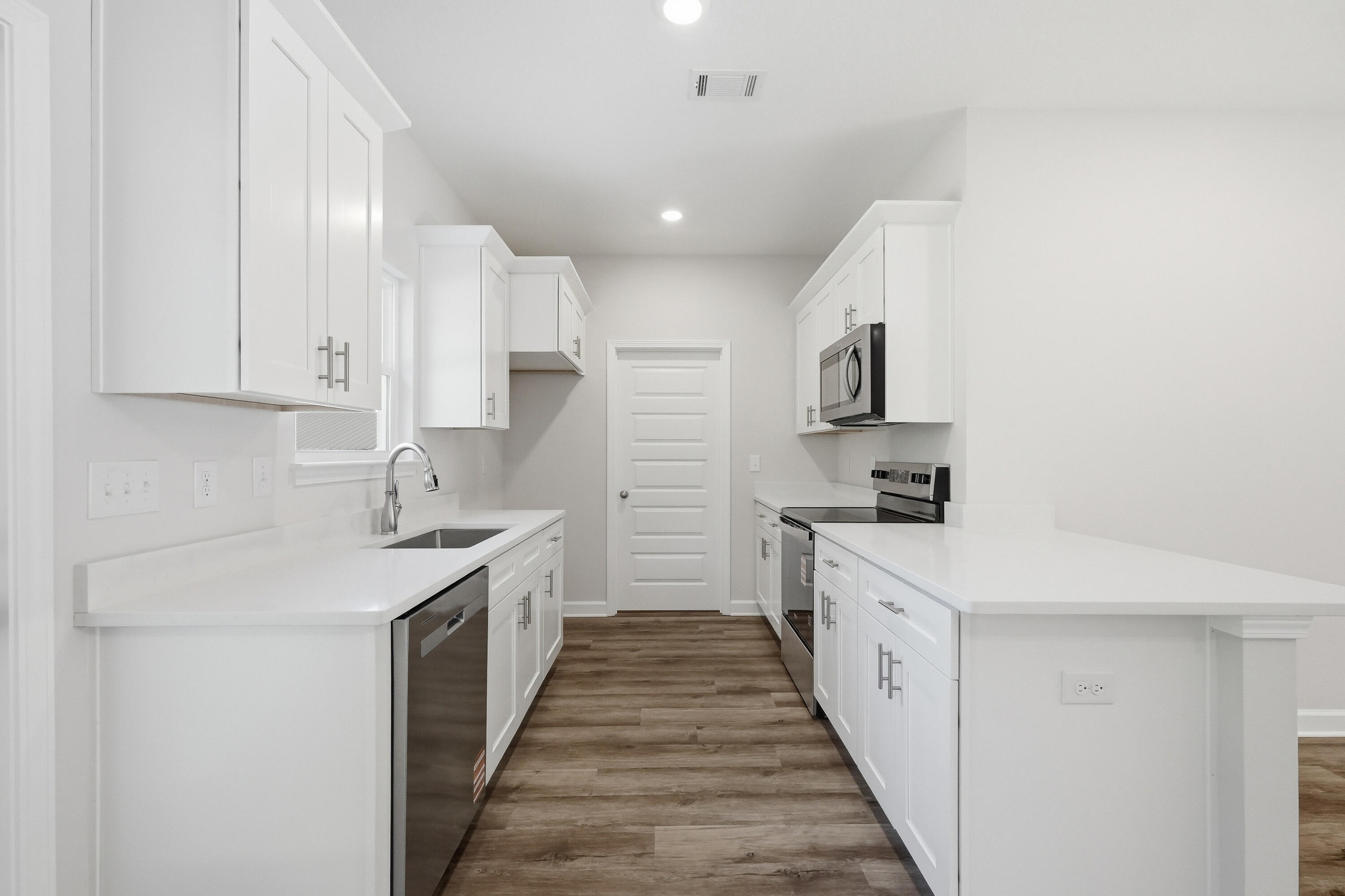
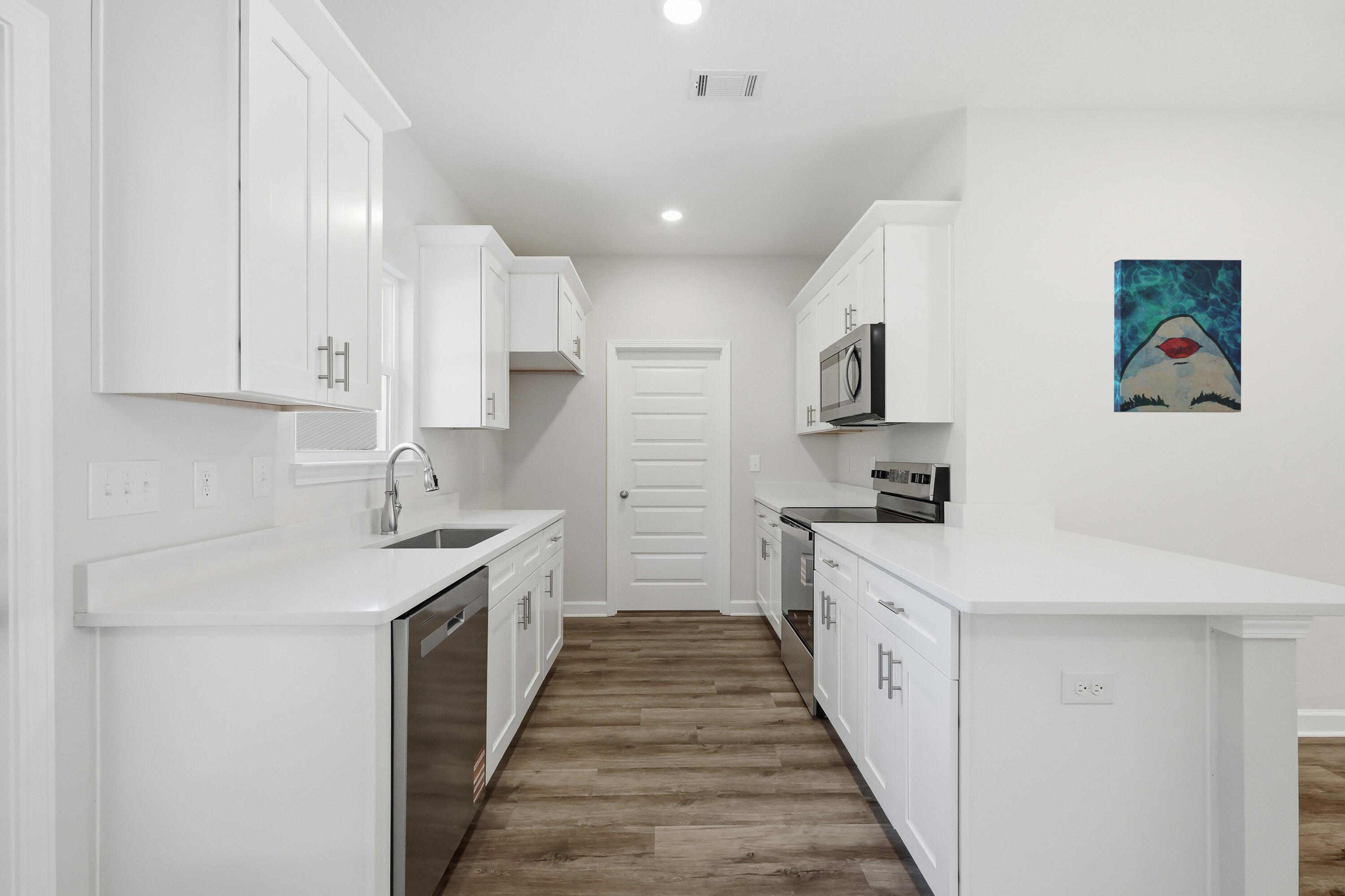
+ wall art (1177, 336)
